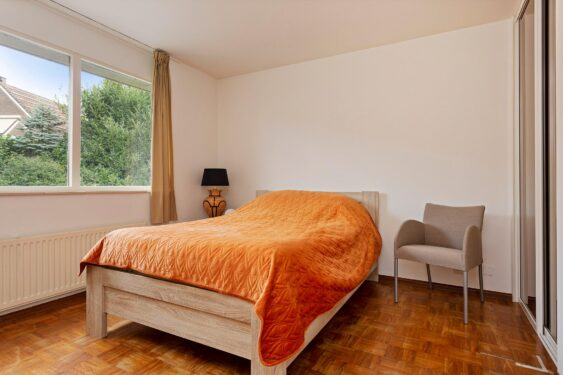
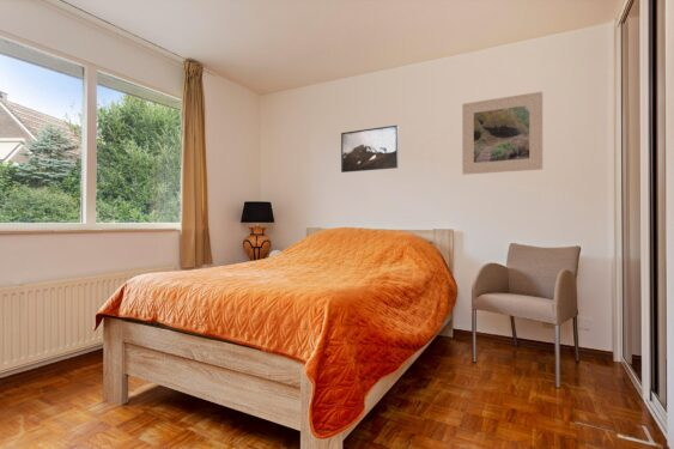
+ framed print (500, 134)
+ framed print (368, 150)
